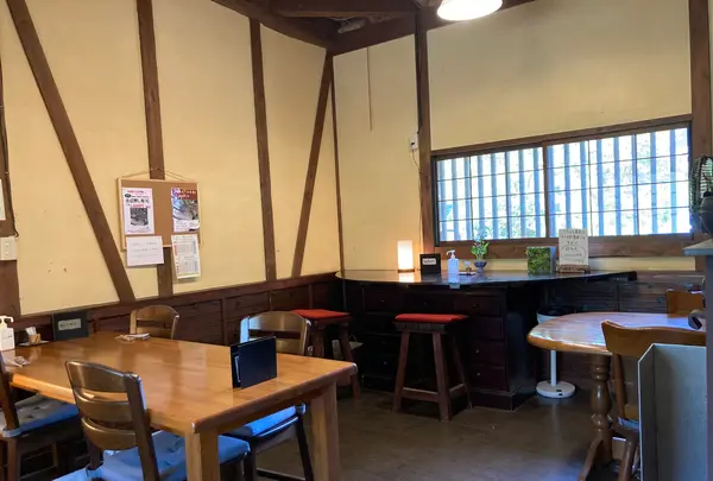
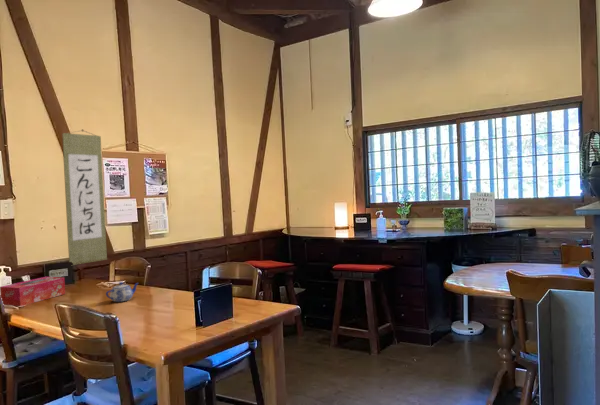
+ tissue box (33, 290)
+ wall scroll (85, 196)
+ teapot (123, 290)
